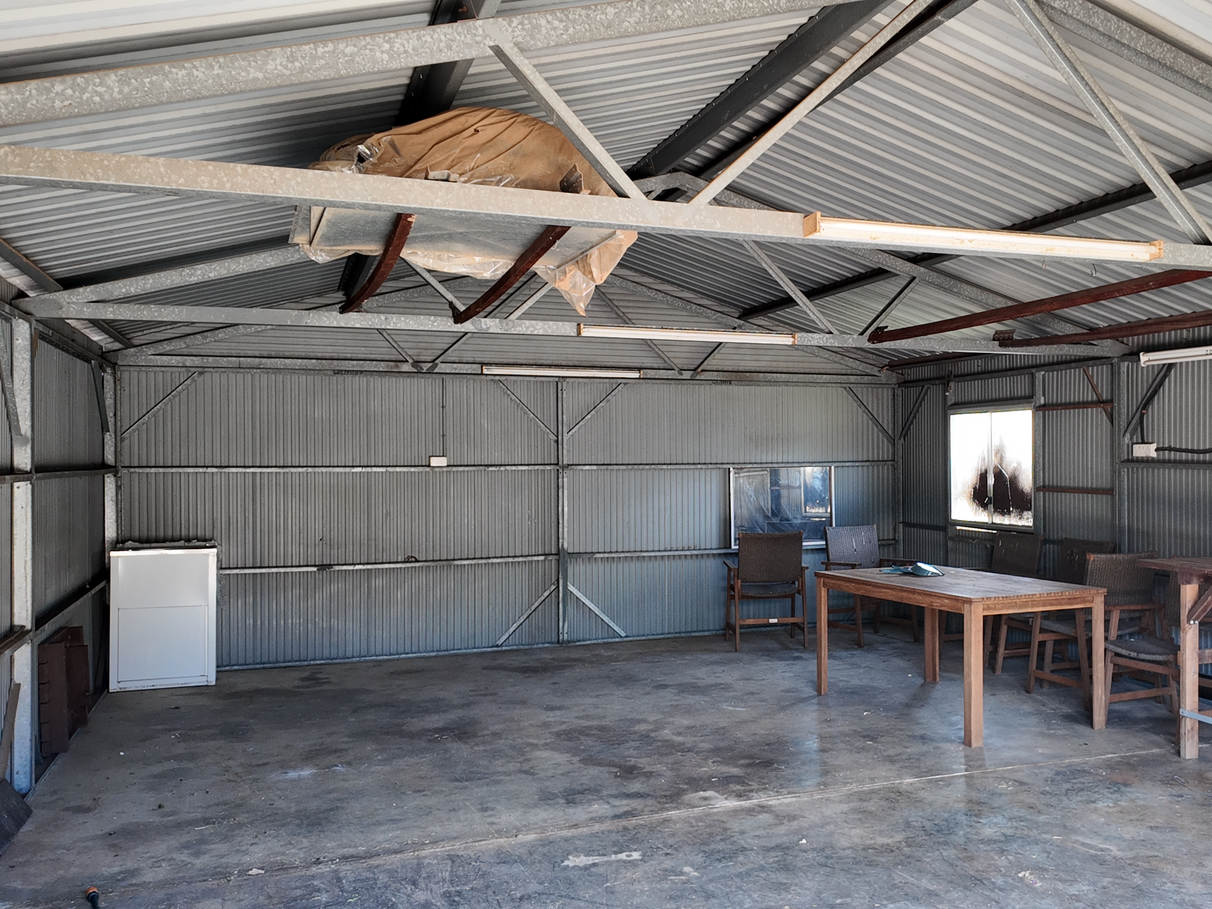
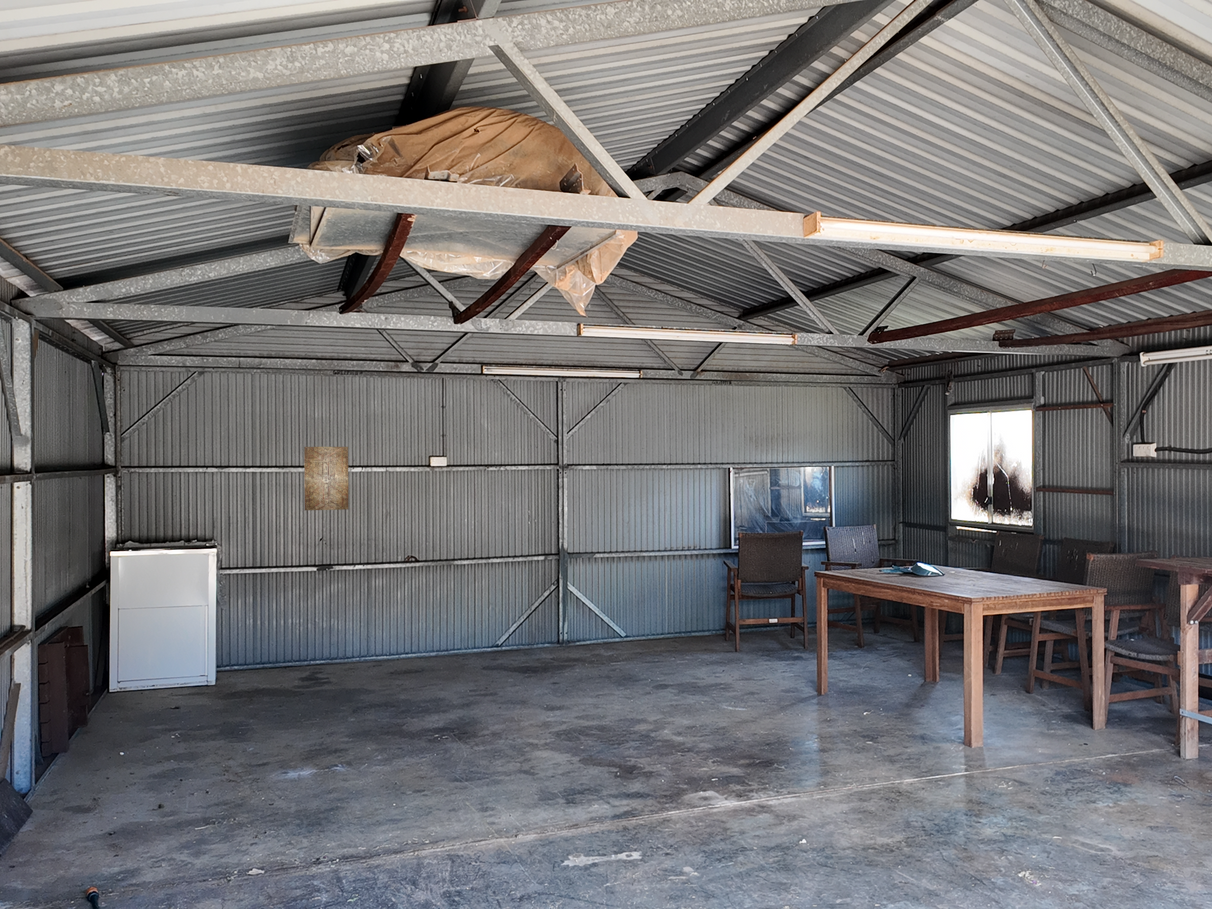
+ wall art (326, 478)
